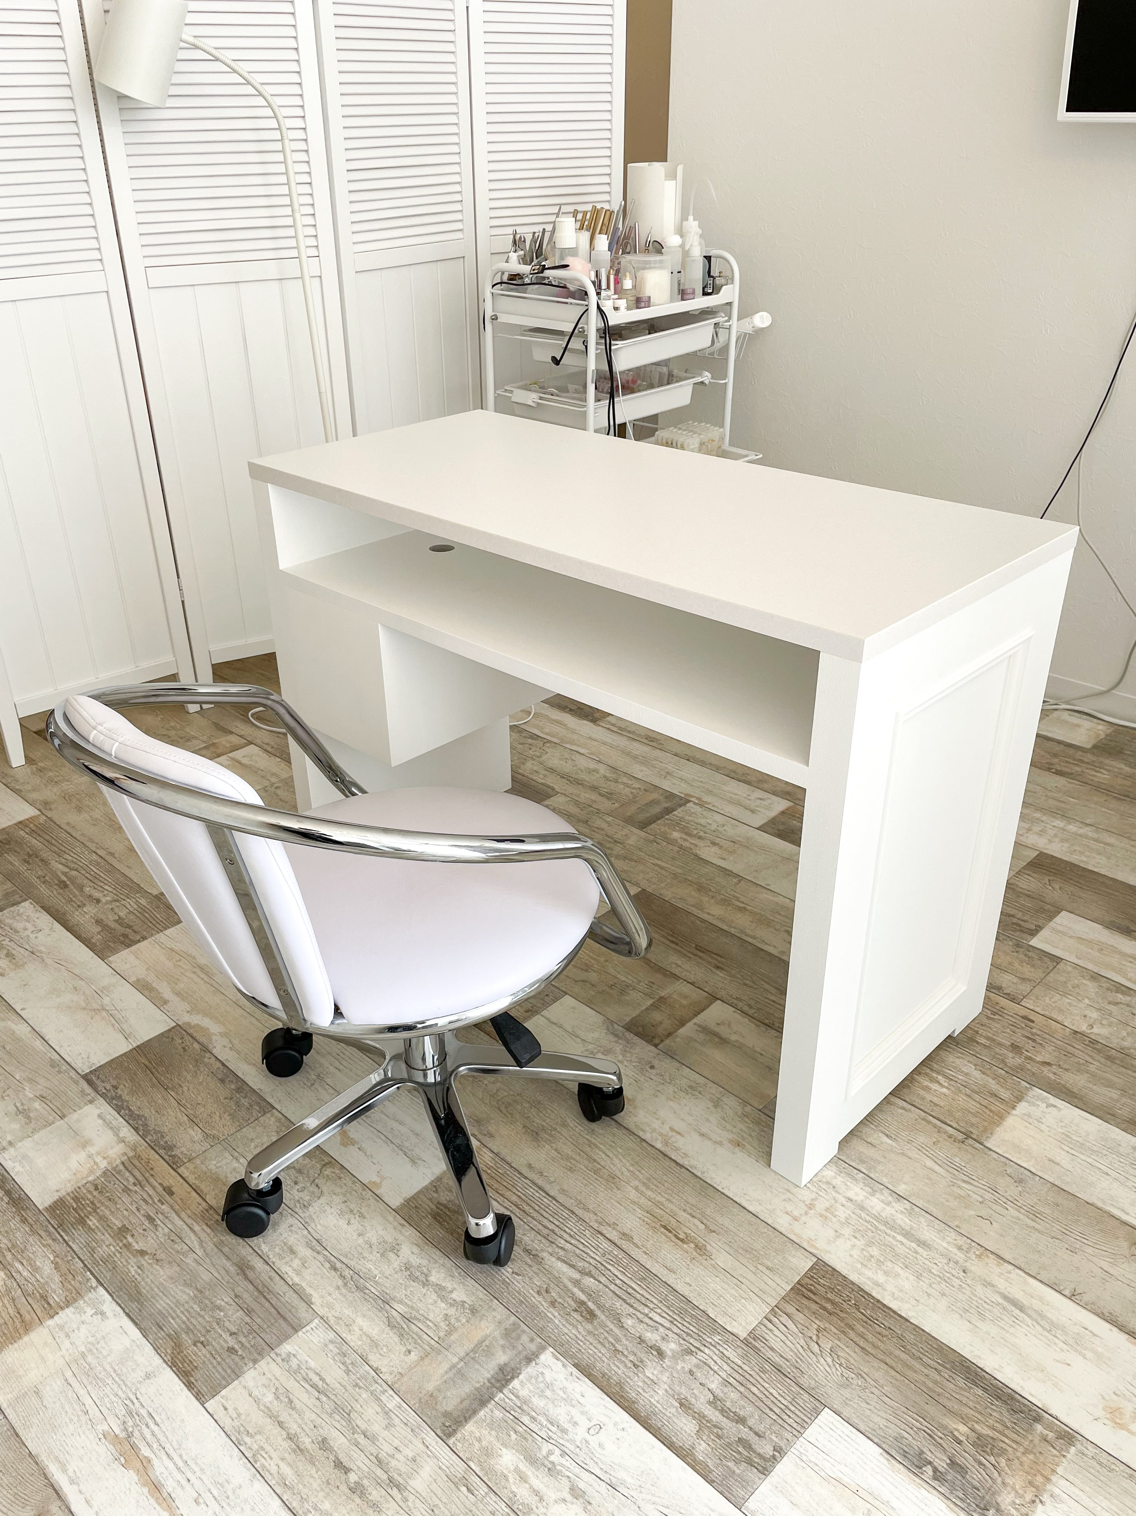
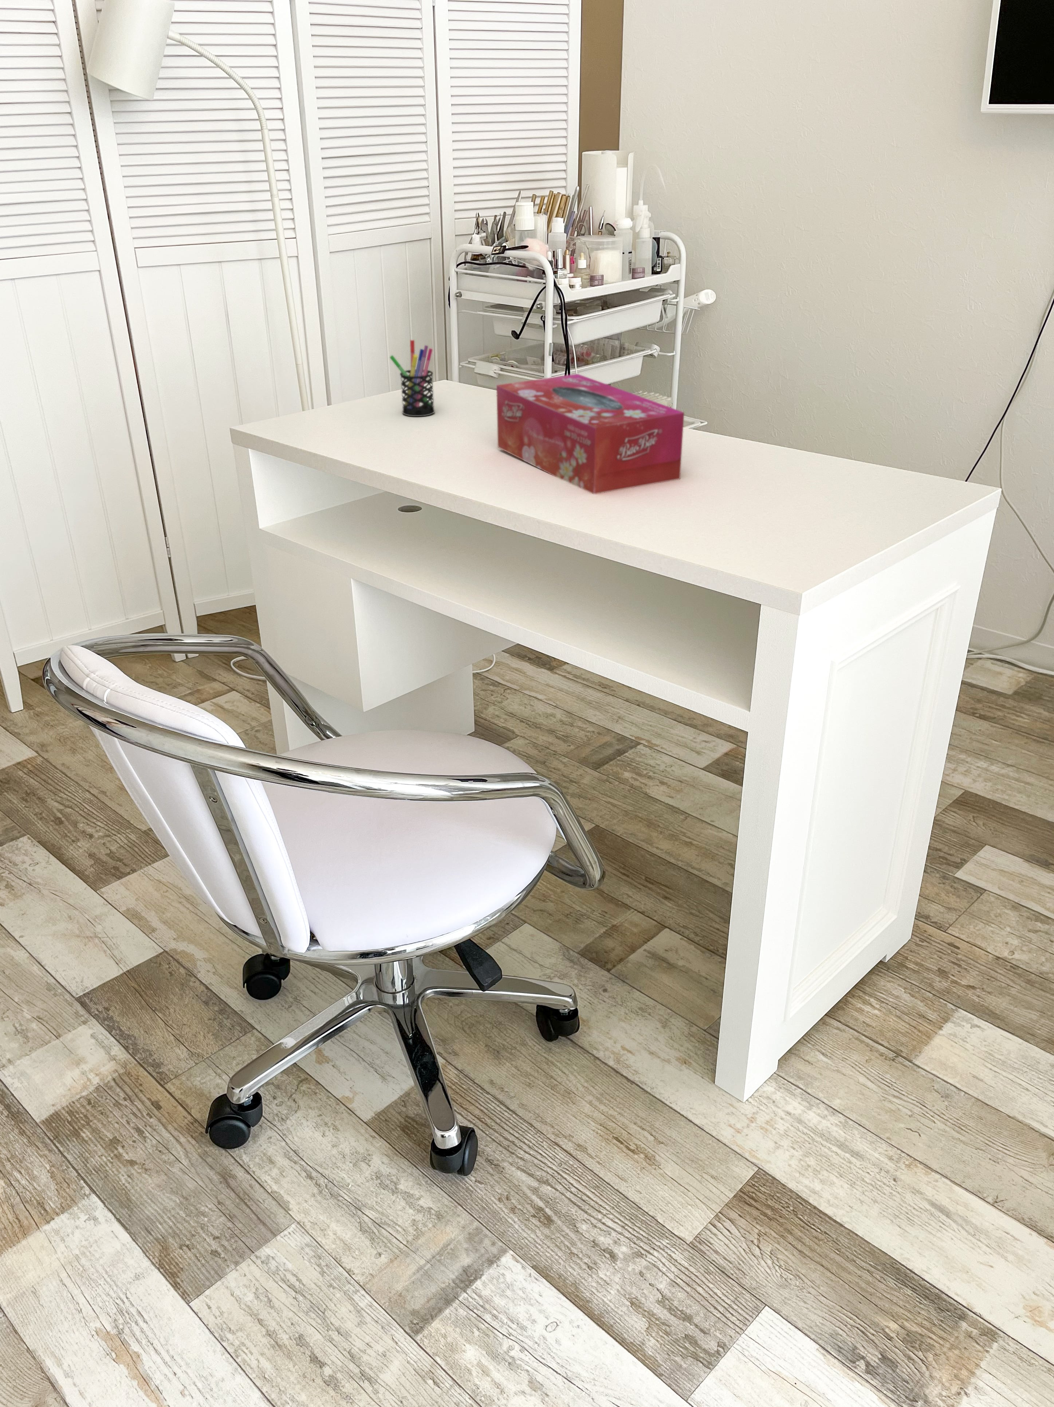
+ tissue box (586, 431)
+ pen holder (412, 378)
